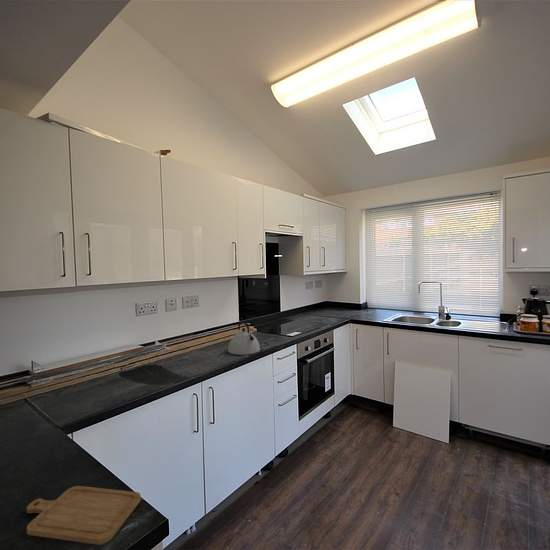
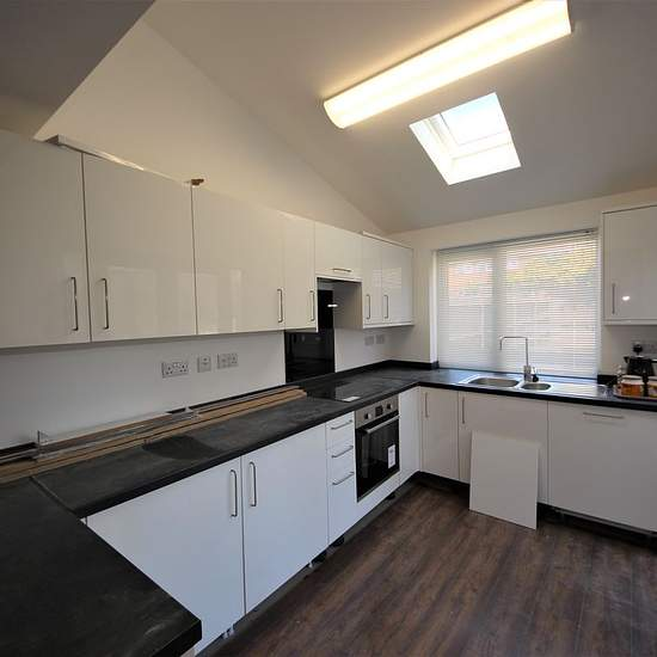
- kettle (244, 336)
- chopping board (77, 510)
